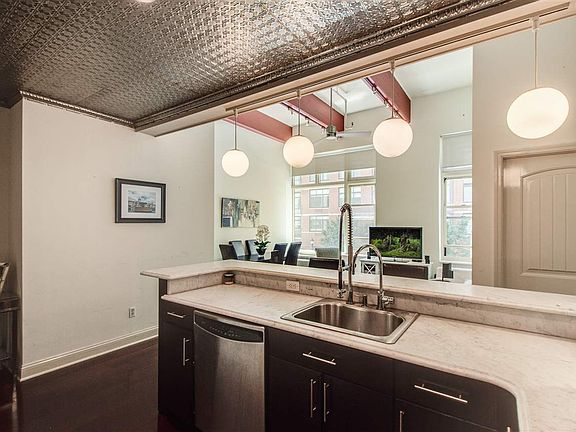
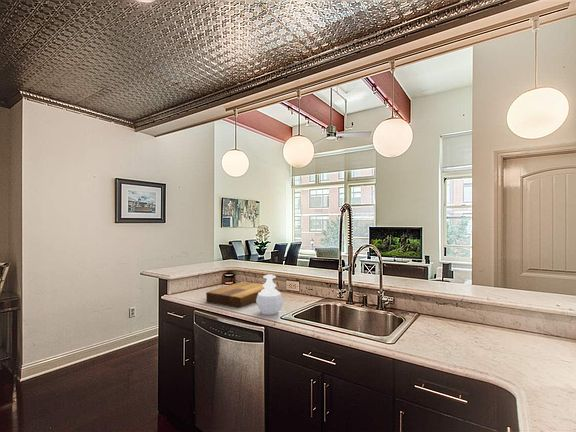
+ soap dispenser (269, 293)
+ cutting board (241, 293)
